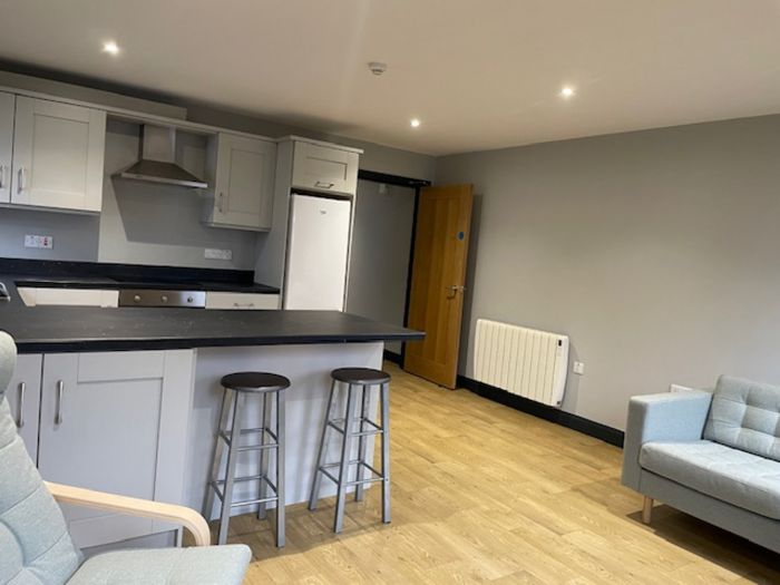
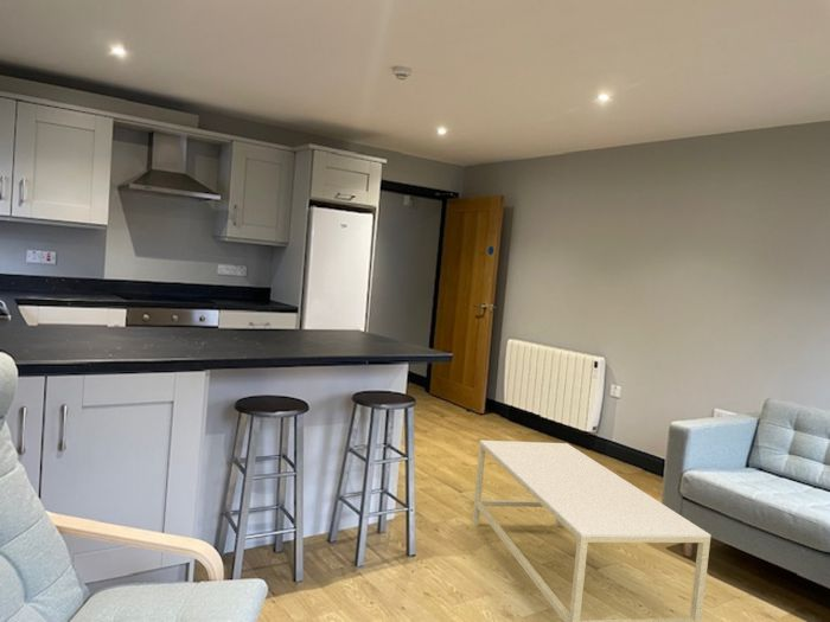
+ coffee table (567, 528)
